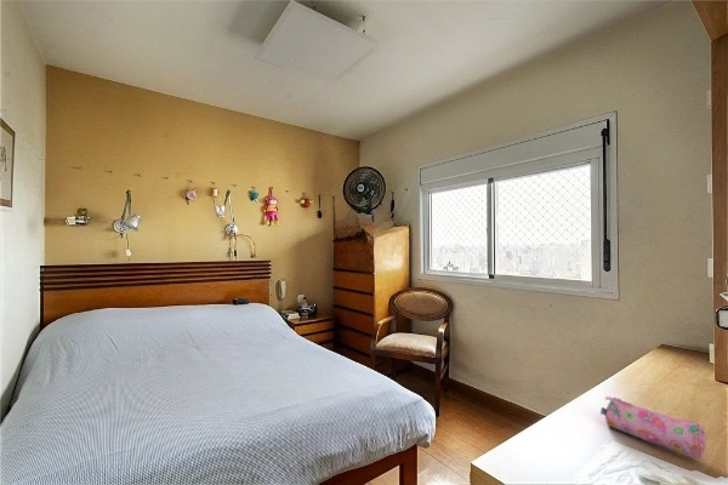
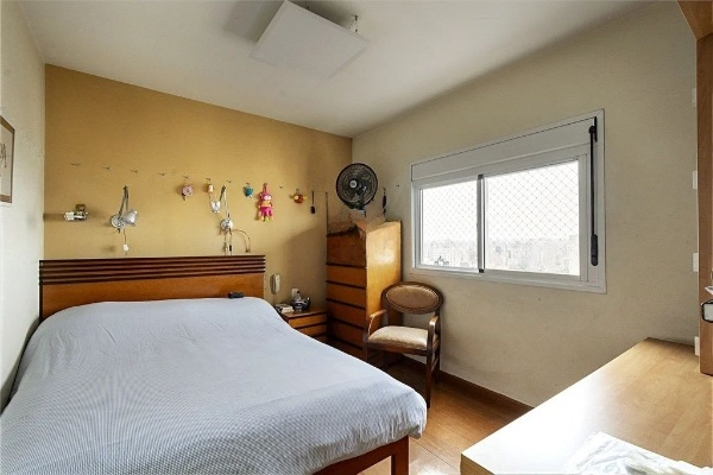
- pencil case (650, 424)
